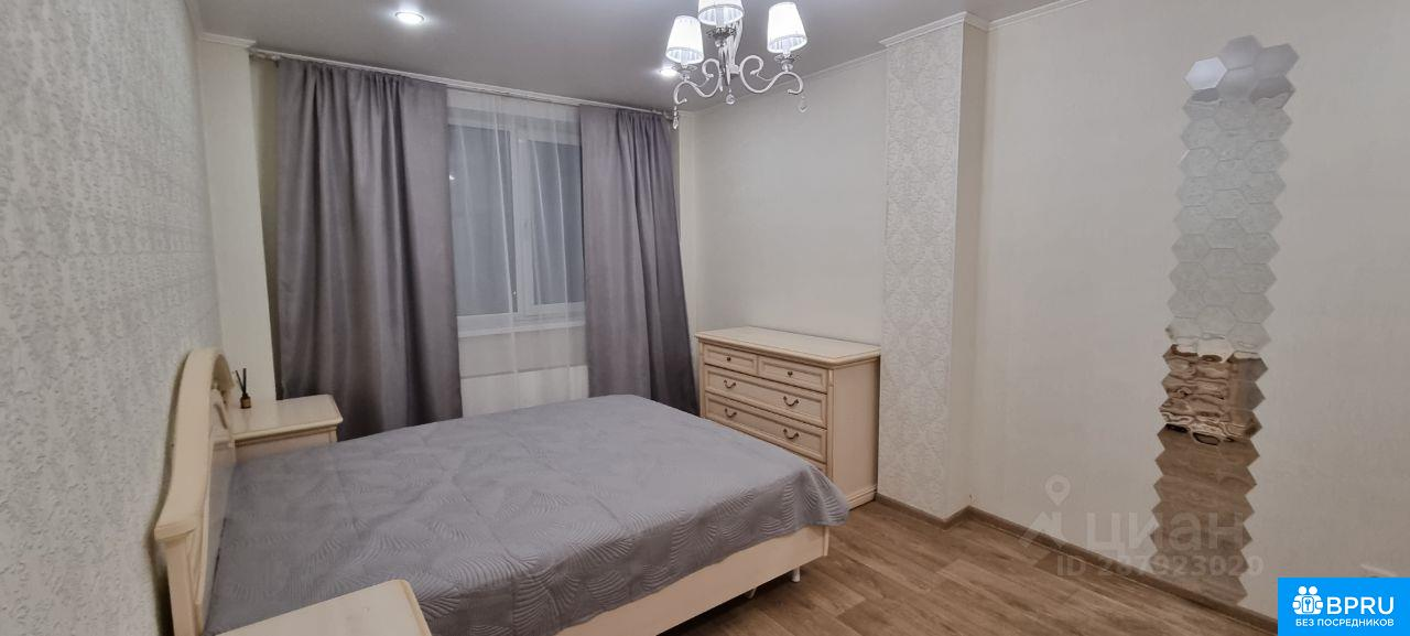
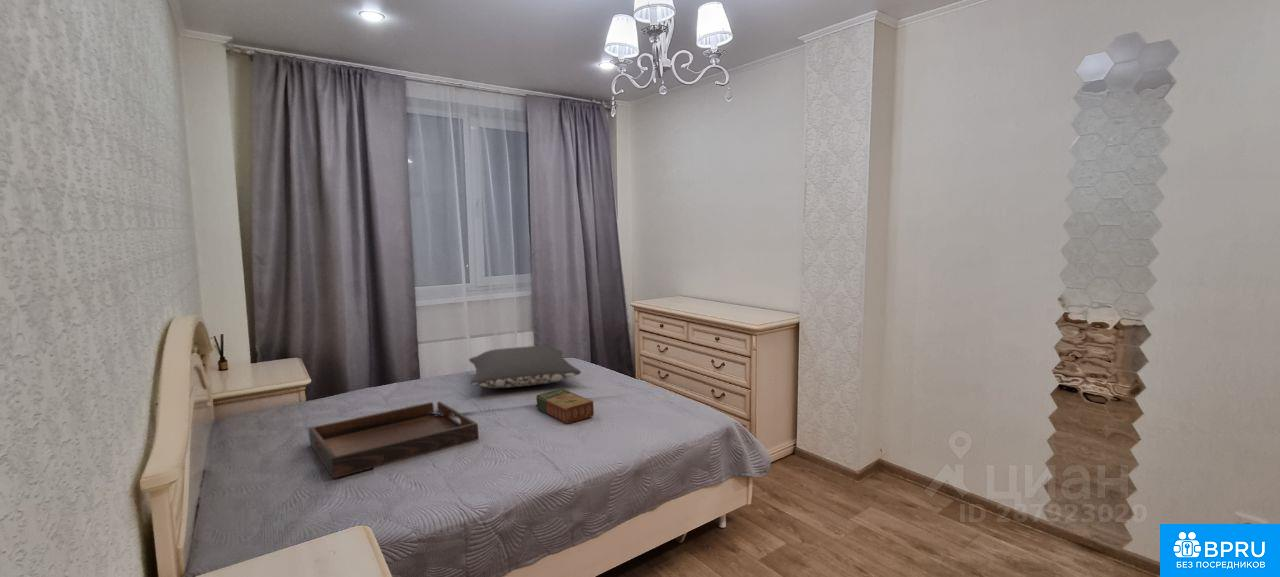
+ book (564, 405)
+ serving tray (394, 433)
+ pillow (521, 365)
